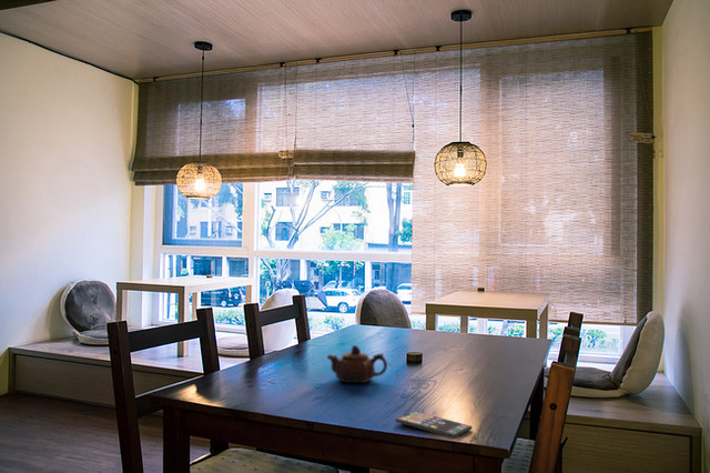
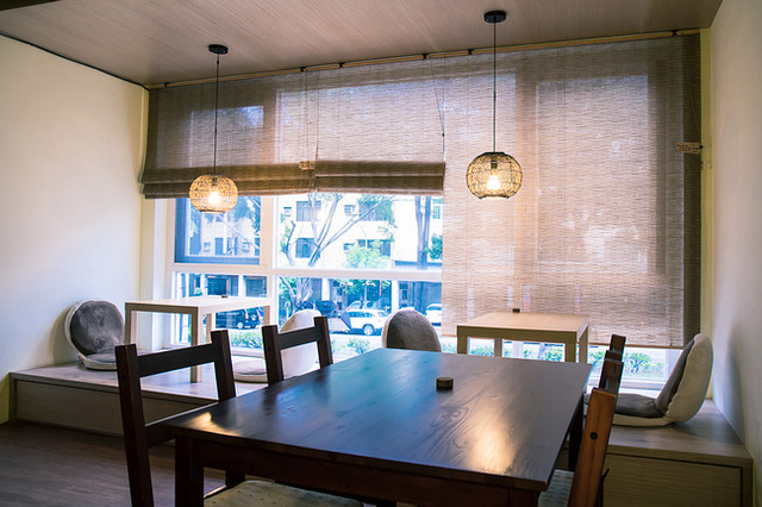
- smartphone (433, 423)
- teapot (356, 362)
